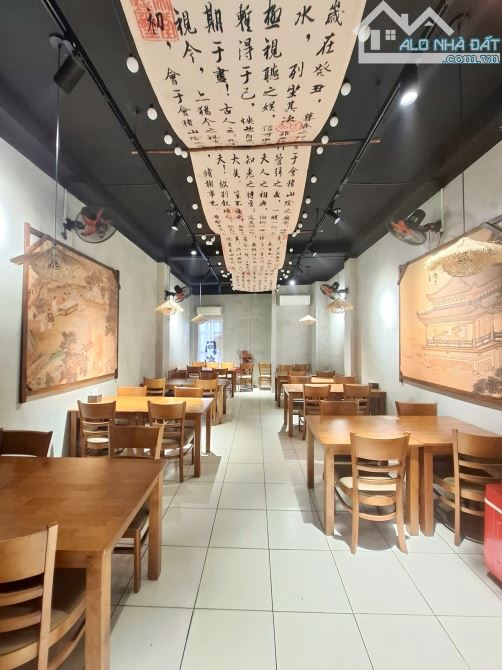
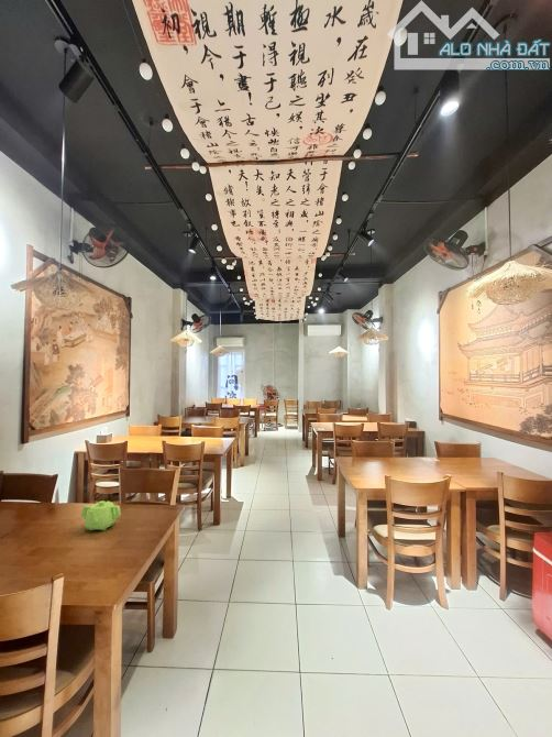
+ teapot (99, 515)
